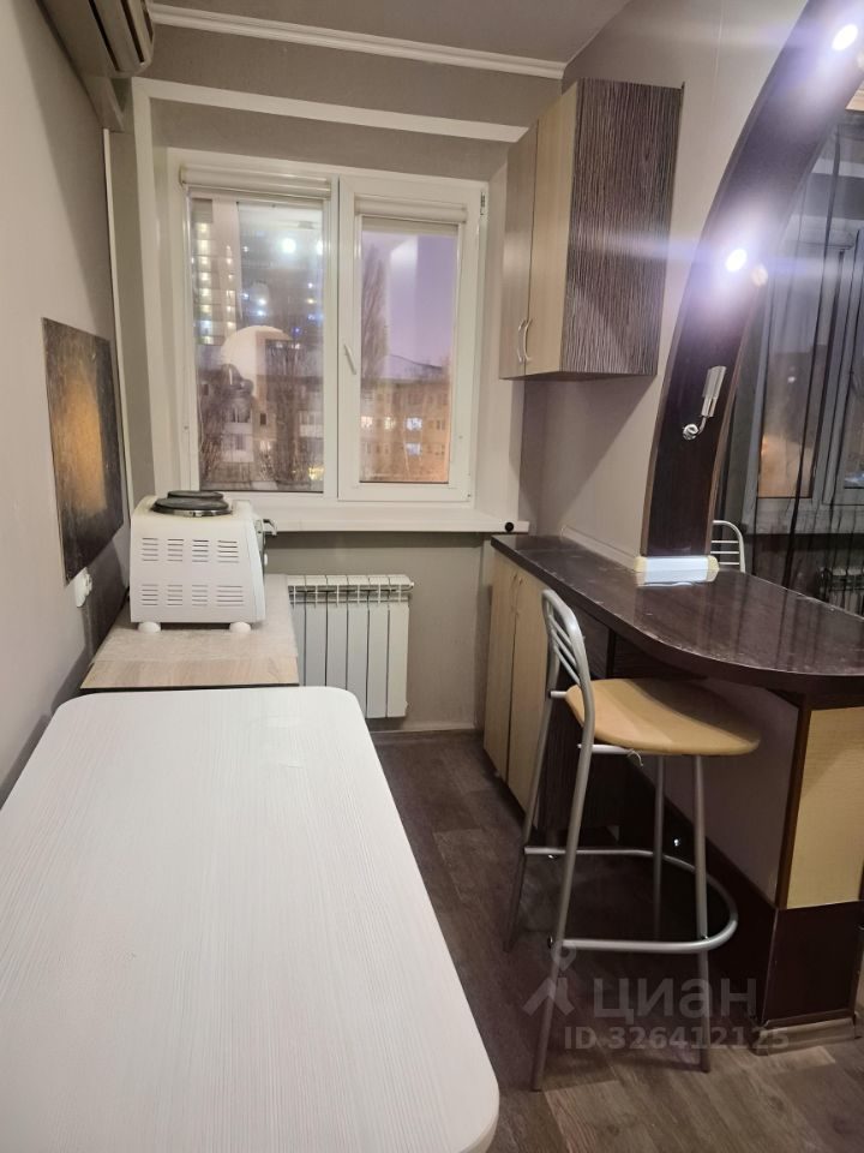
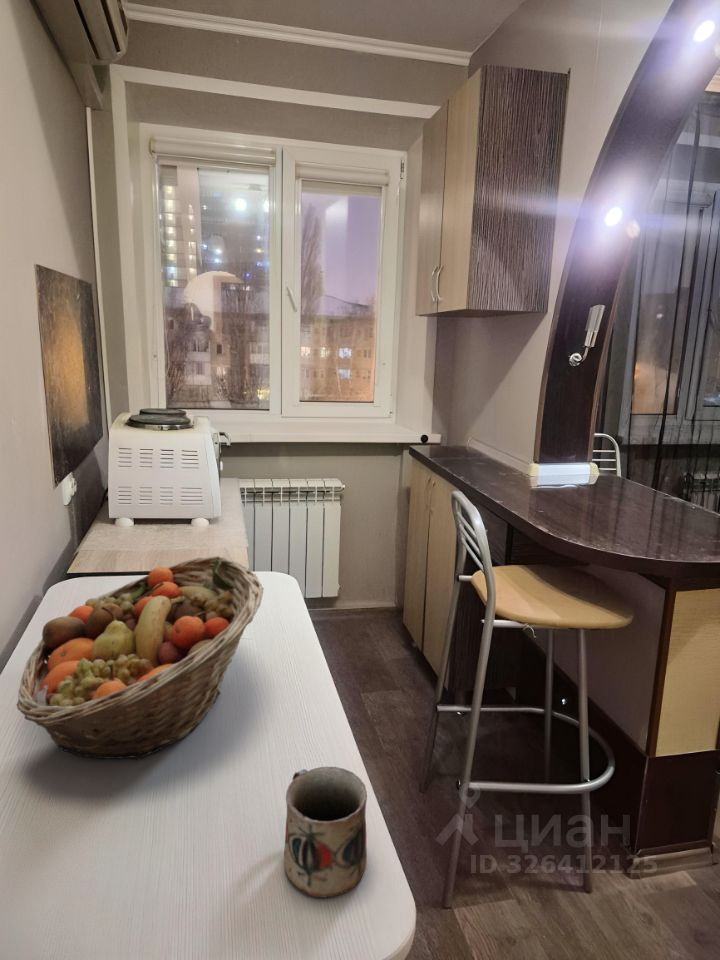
+ mug (321, 823)
+ fruit basket (146, 643)
